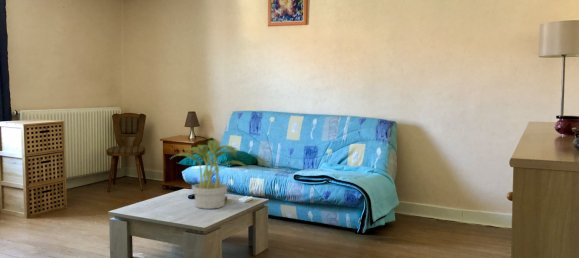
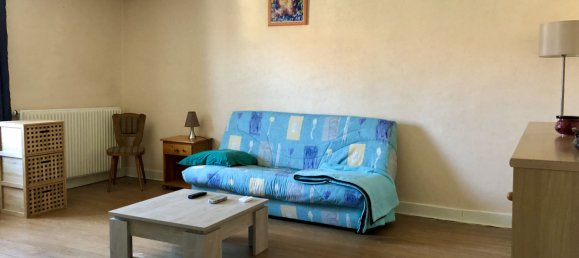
- potted plant (209, 173)
